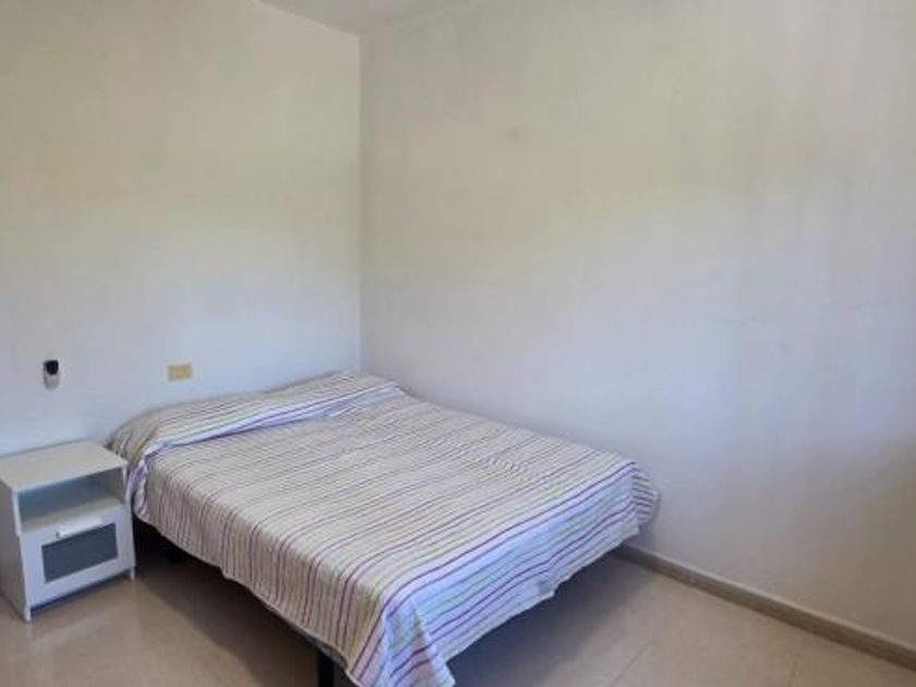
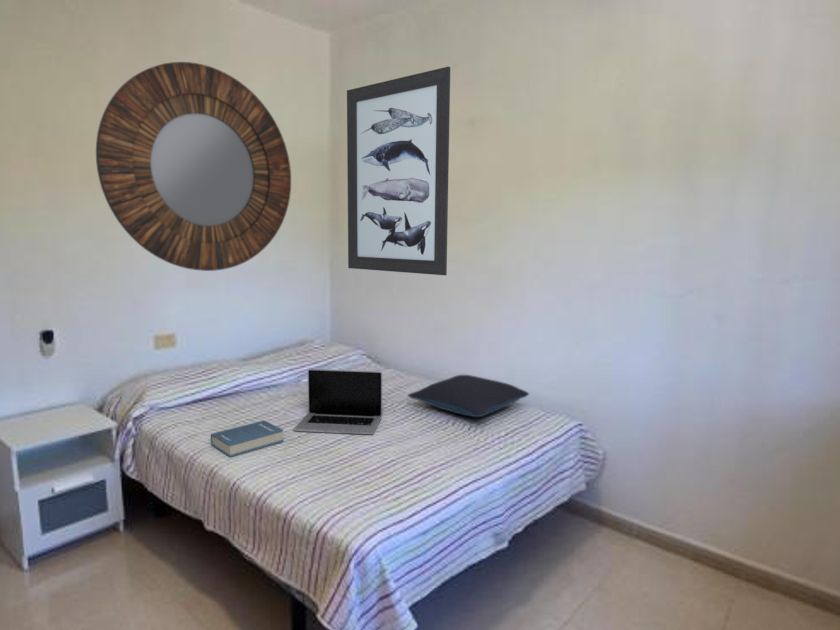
+ book (247, 437)
+ wall art (394, 177)
+ laptop (339, 400)
+ pillow (468, 394)
+ home mirror (206, 170)
